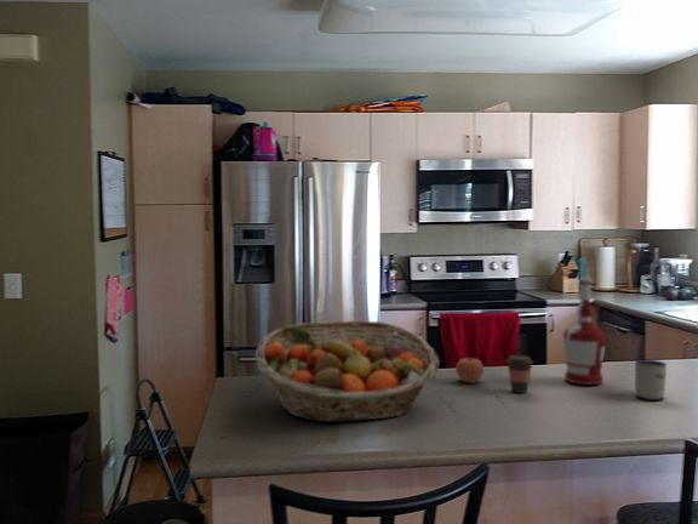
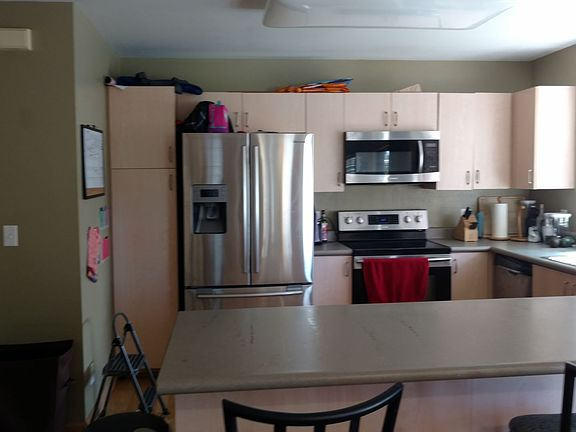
- alcohol (584, 330)
- coffee cup (519, 374)
- apple (469, 369)
- mug (650, 378)
- fruit basket (347, 368)
